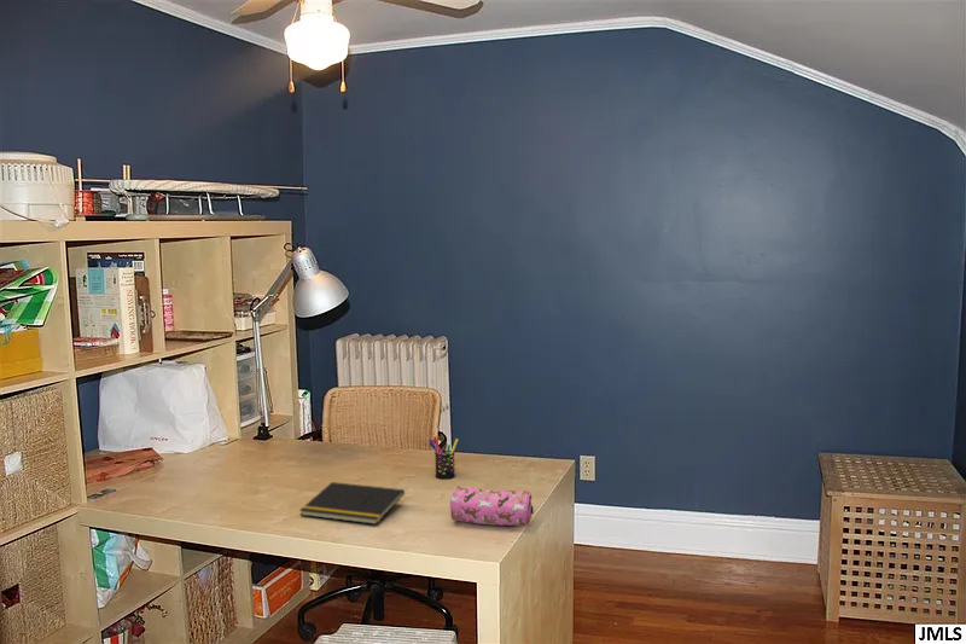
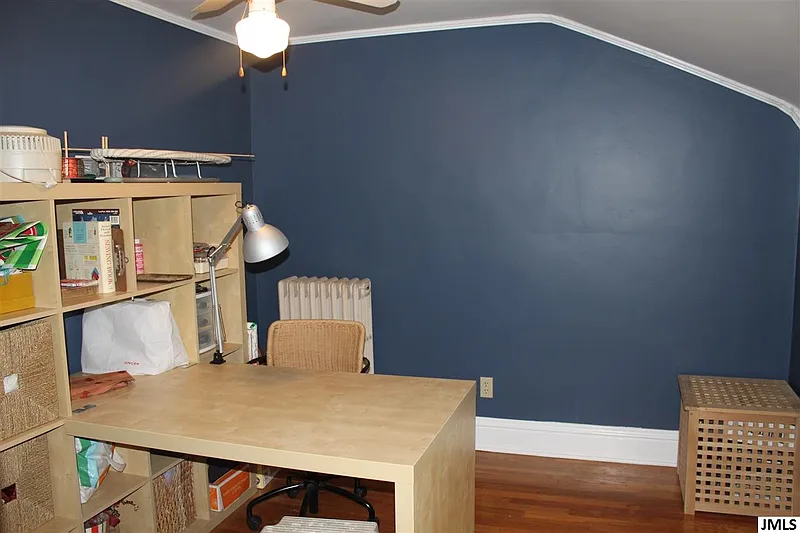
- pencil case (490, 505)
- notepad (353, 501)
- pen holder (444, 456)
